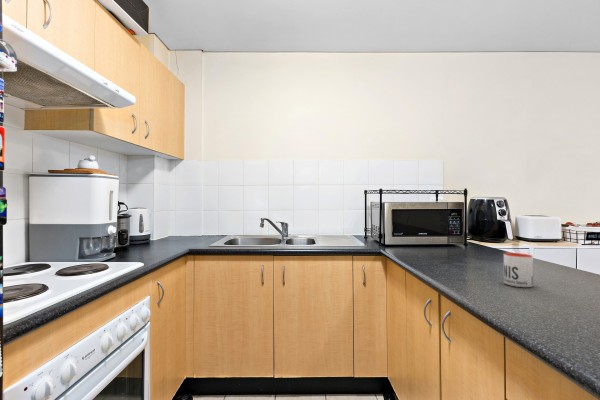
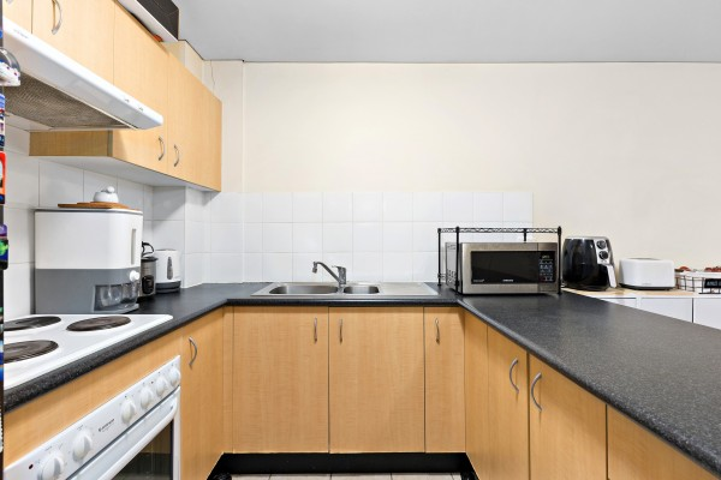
- mug (518, 268)
